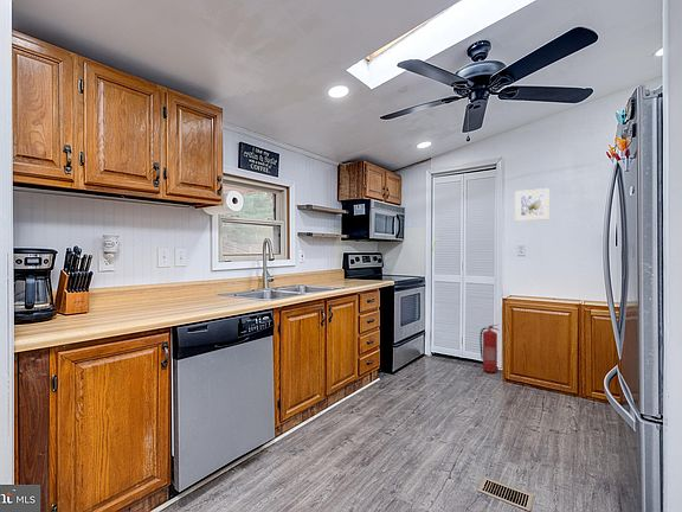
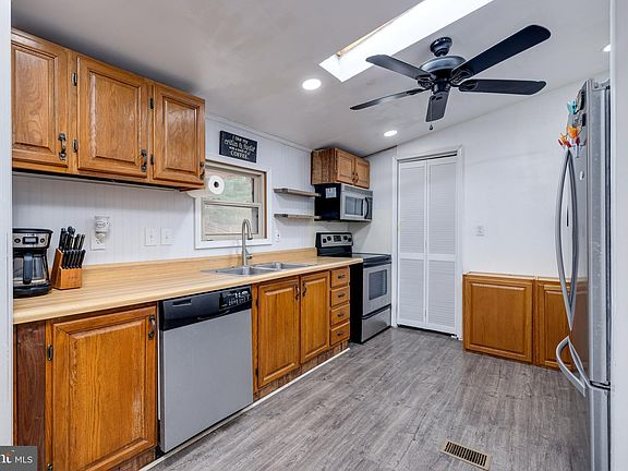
- fire extinguisher (489, 347)
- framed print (532, 205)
